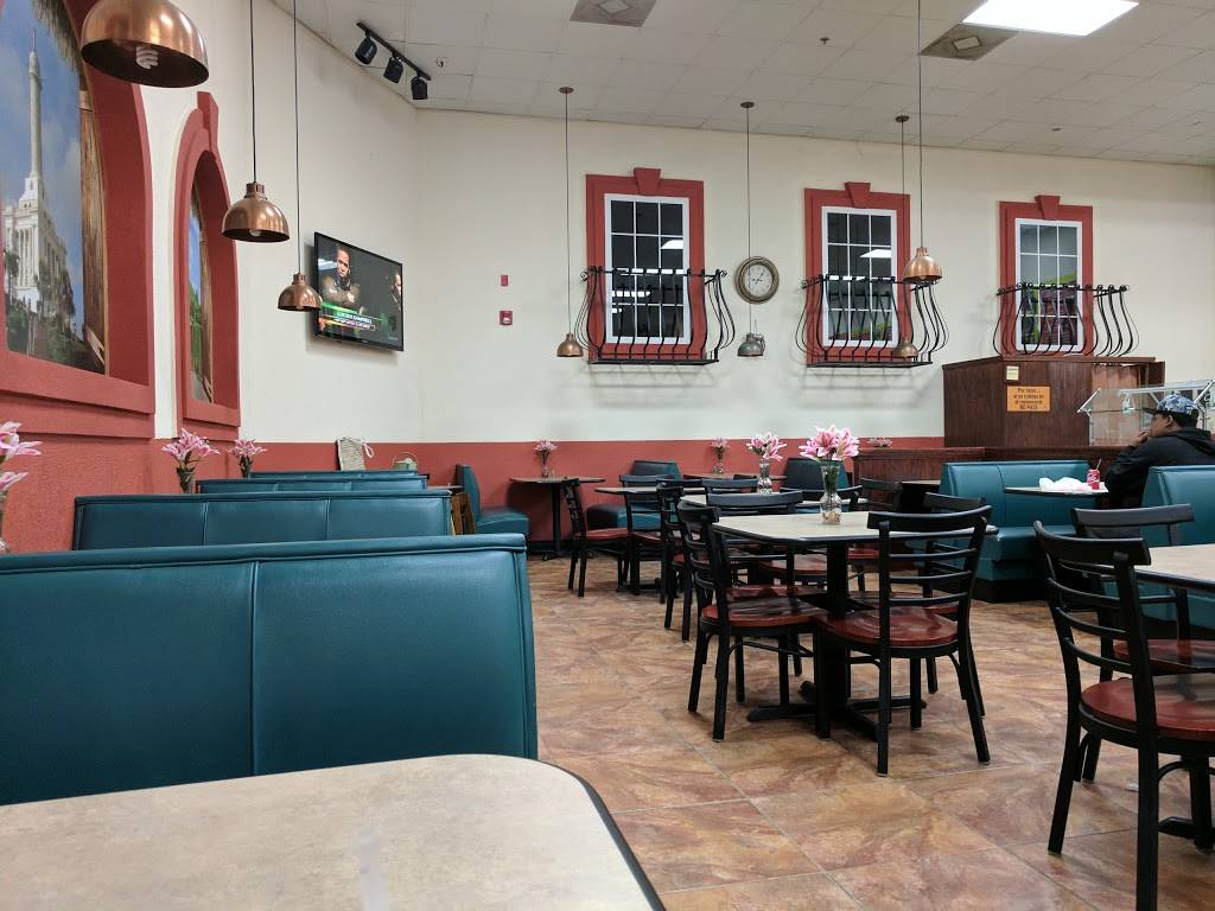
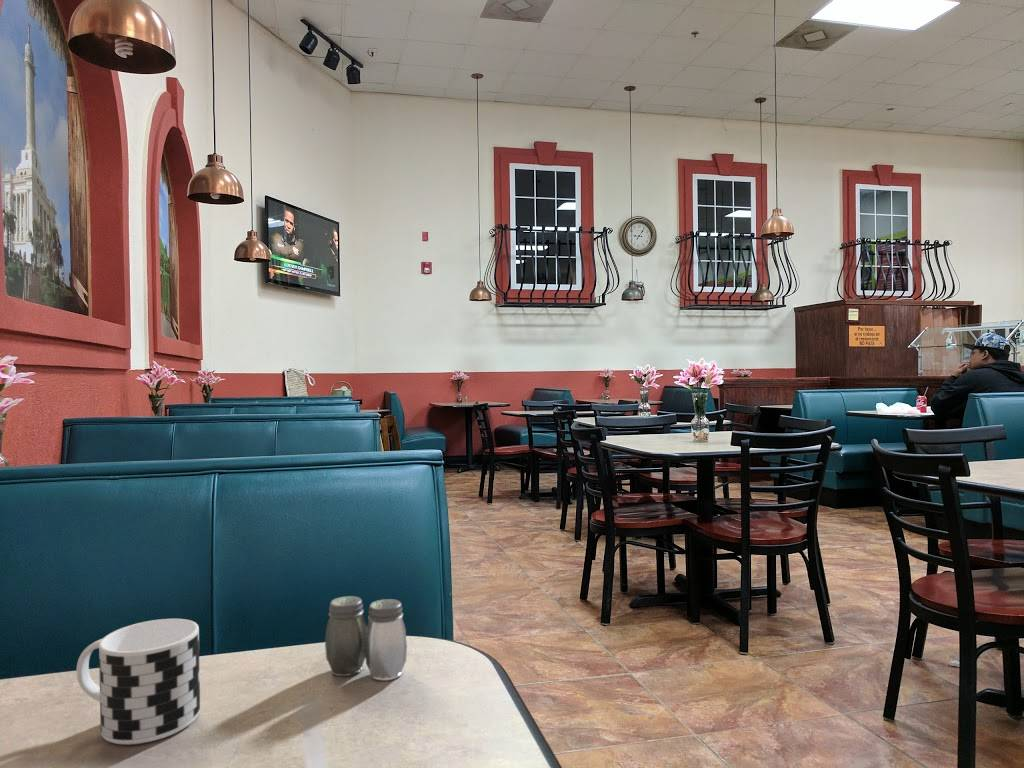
+ salt and pepper shaker (365, 636)
+ cup (136, 677)
